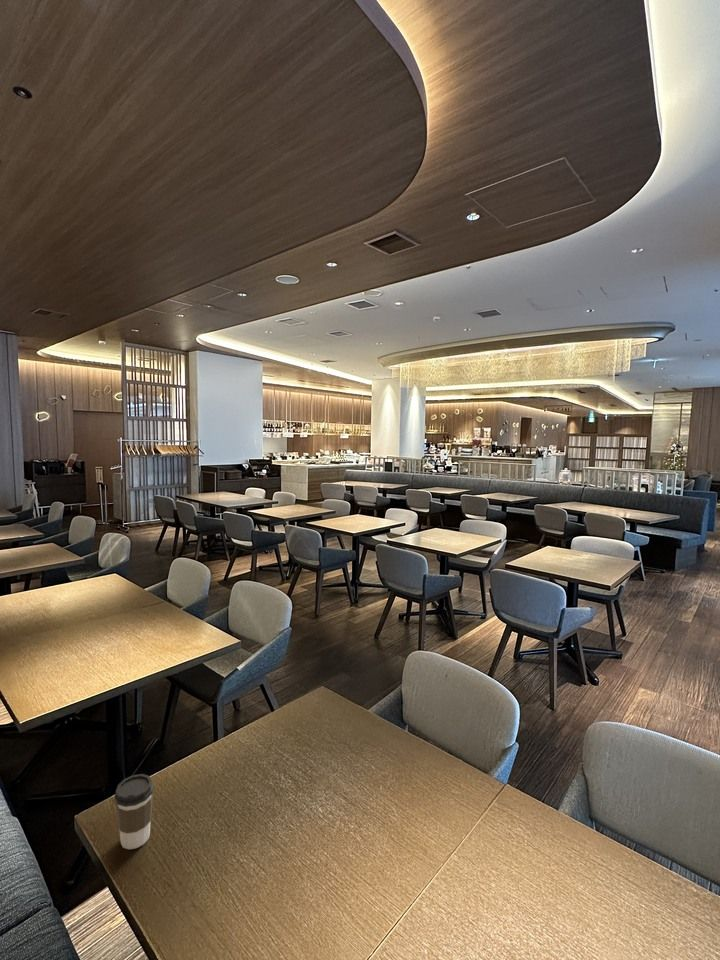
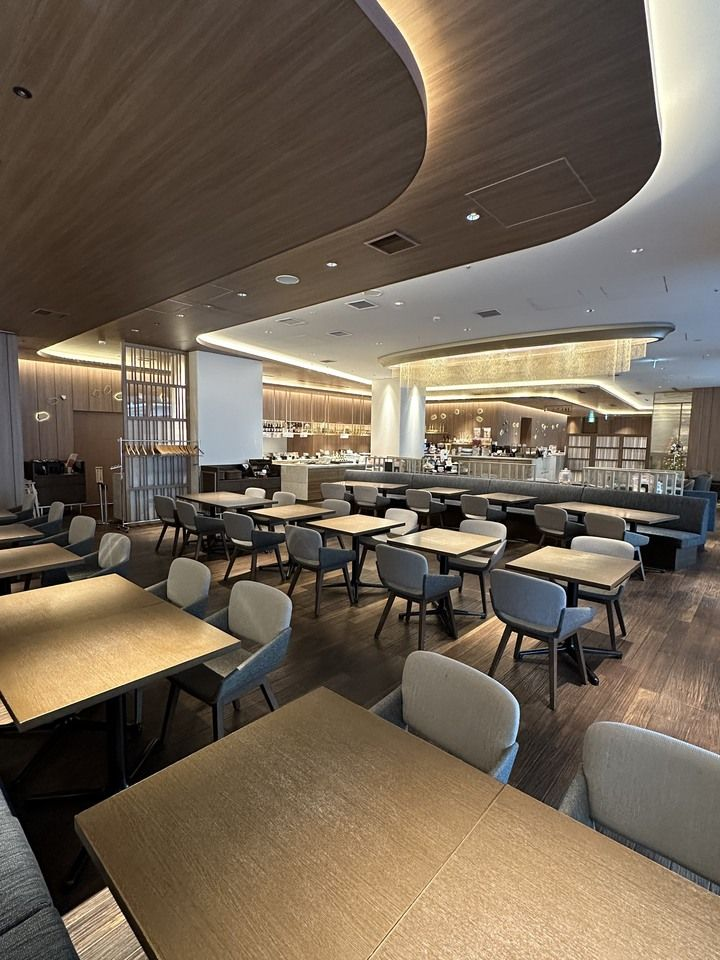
- coffee cup (134, 812)
